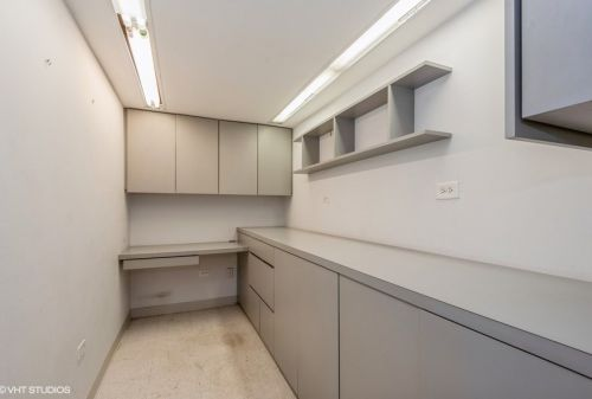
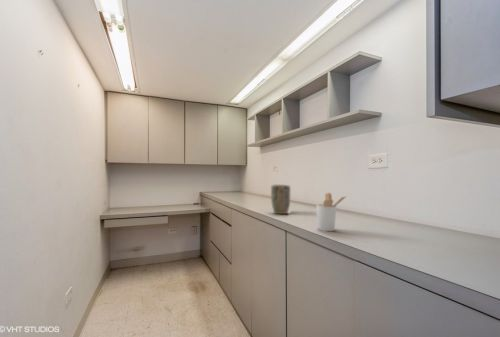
+ plant pot (280, 199)
+ utensil holder (331, 211)
